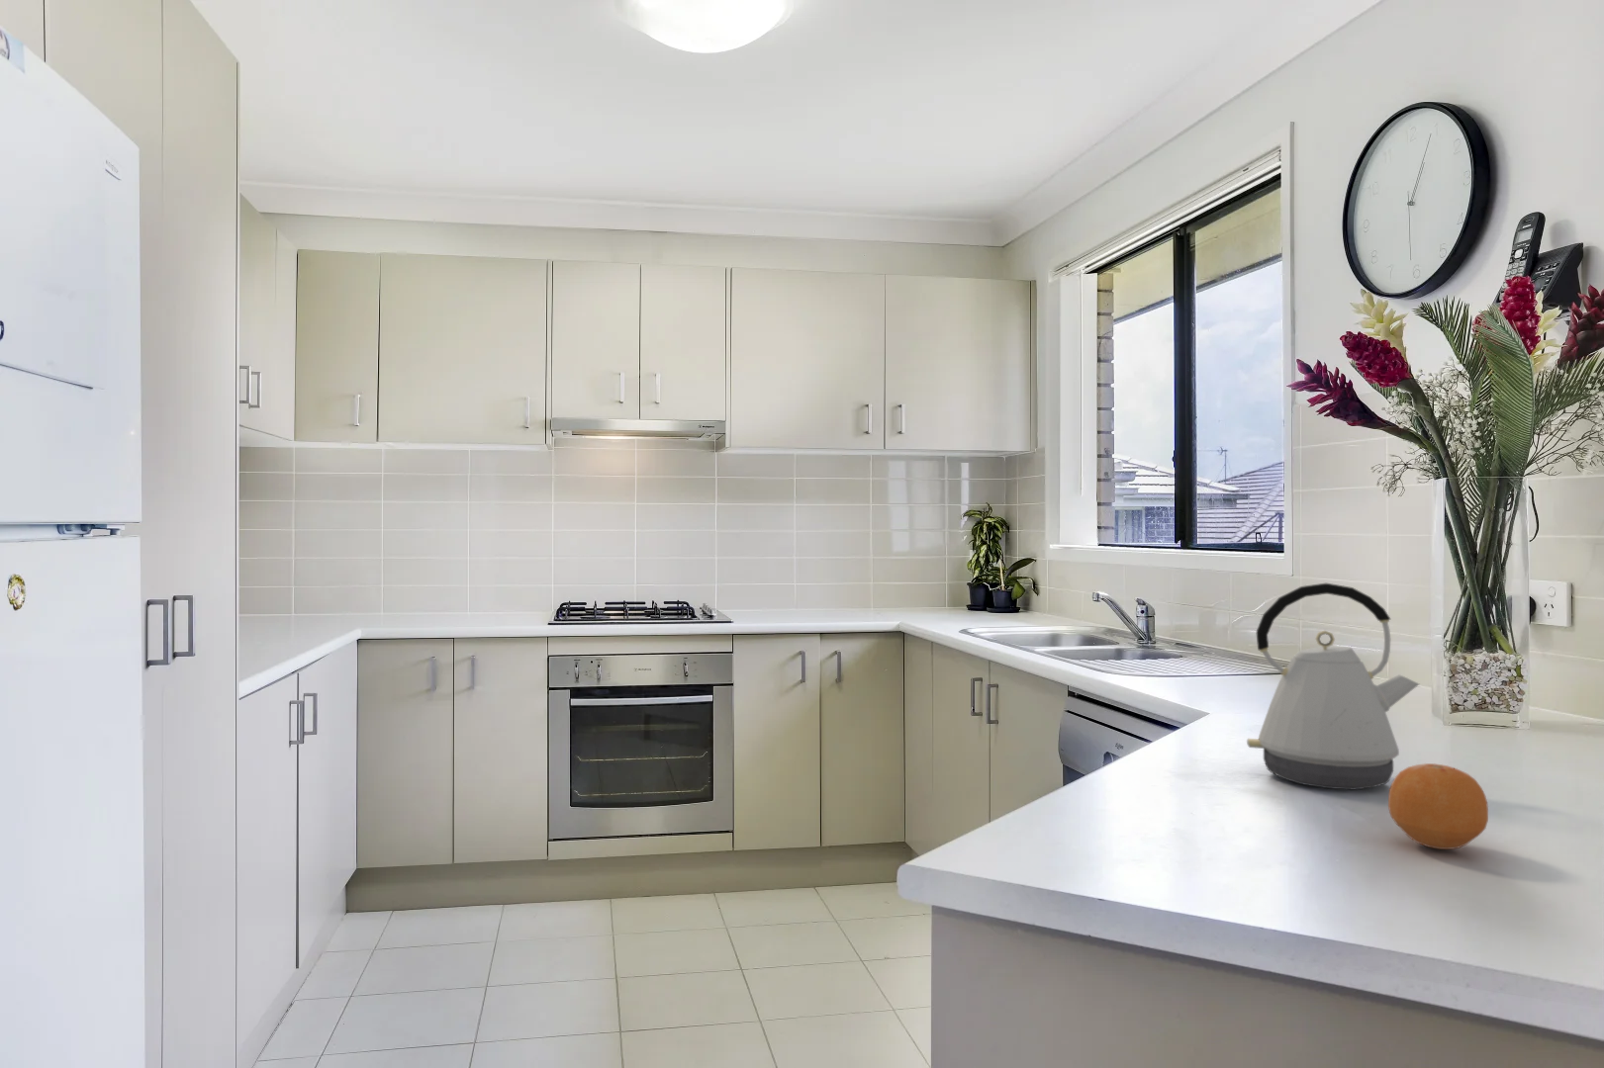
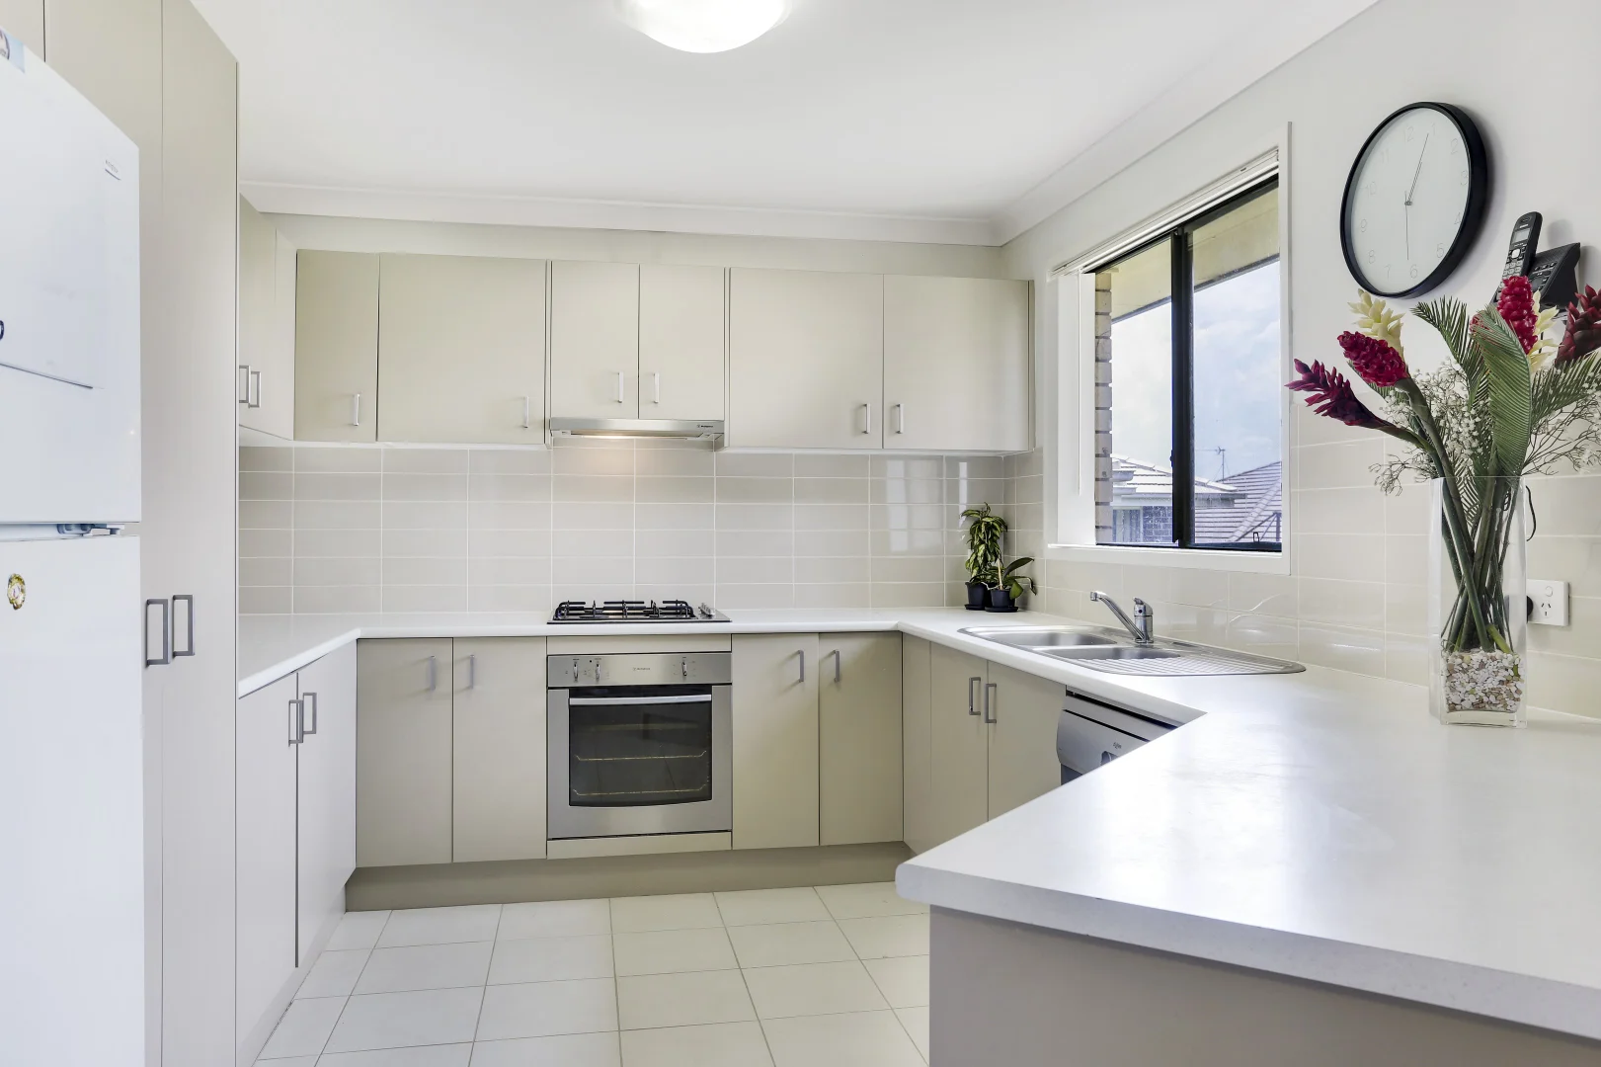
- kettle (1331, 681)
- fruit (1437, 806)
